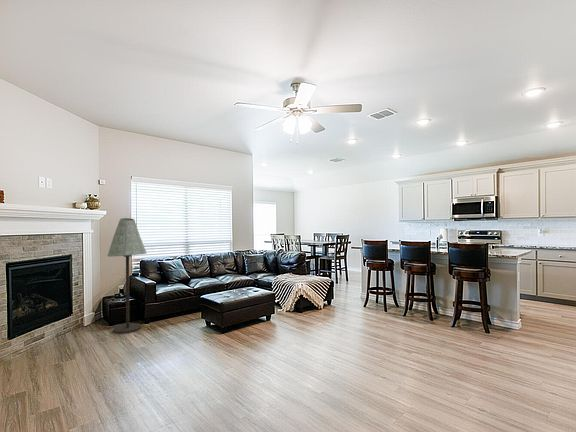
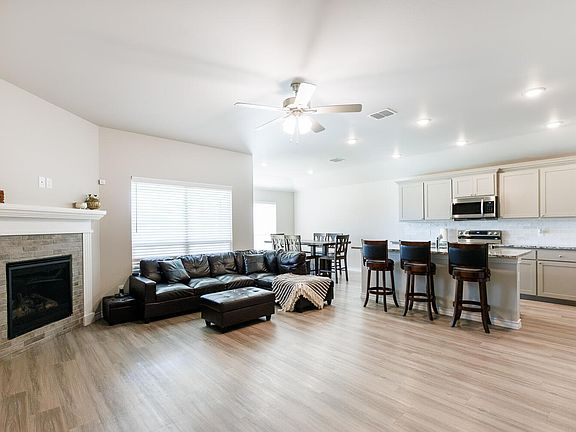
- floor lamp (127, 273)
